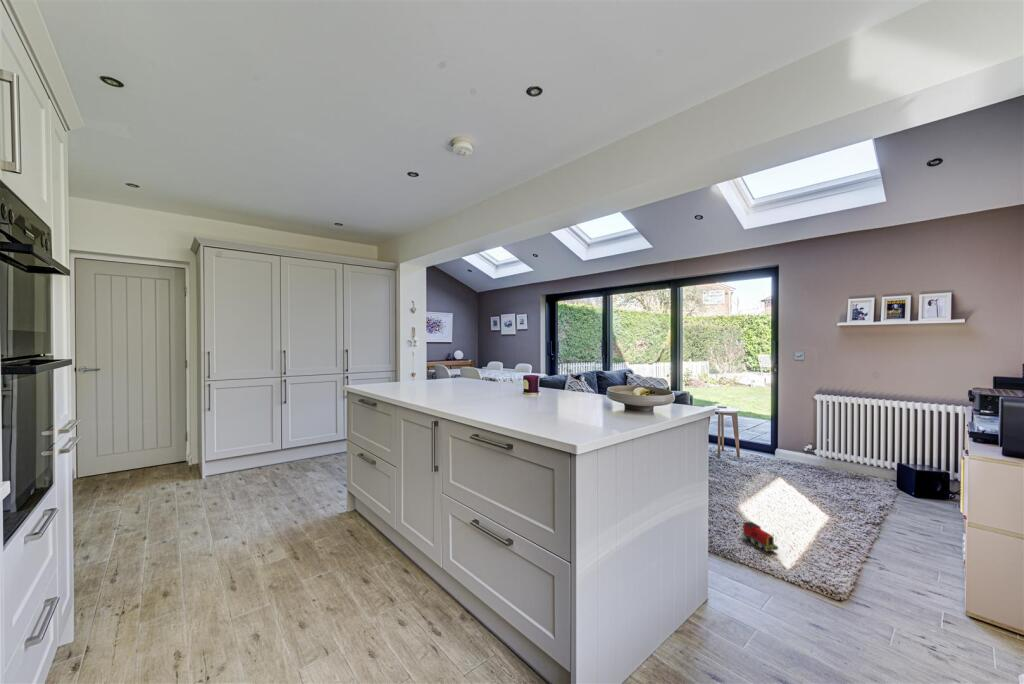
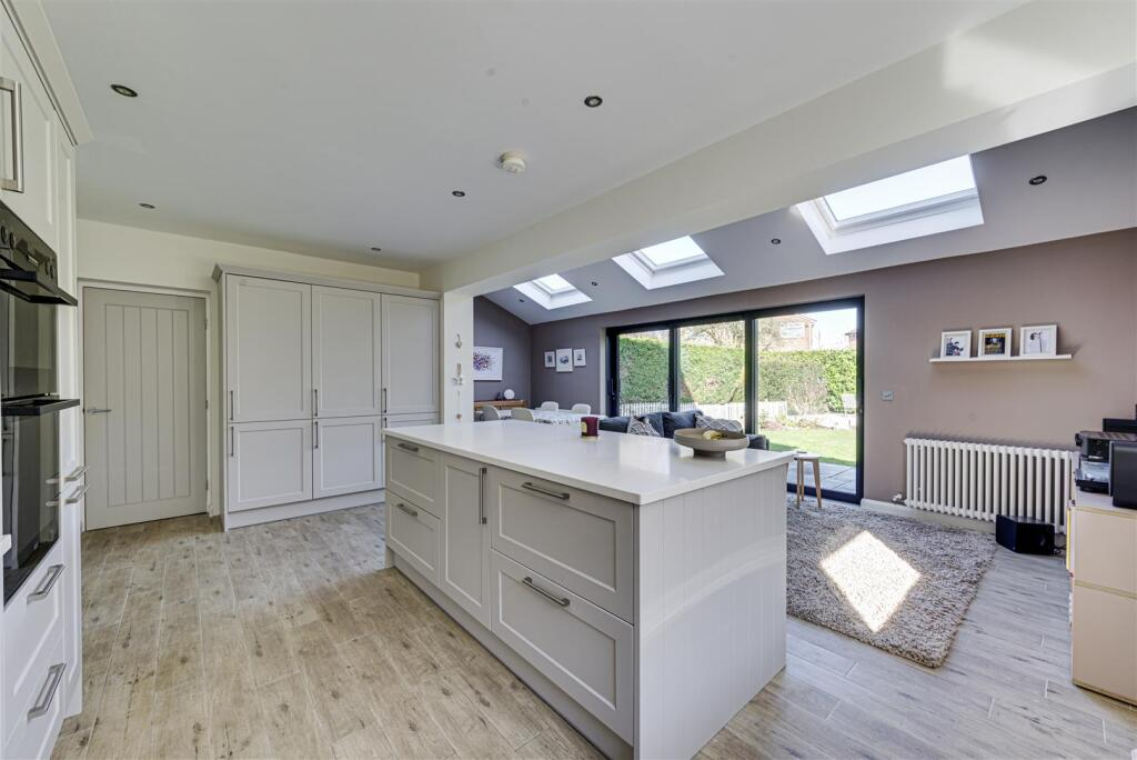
- toy train (759, 536)
